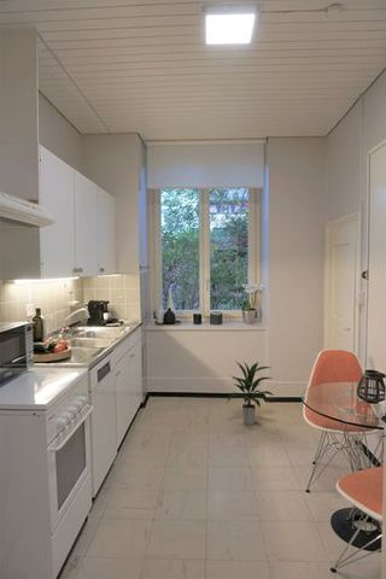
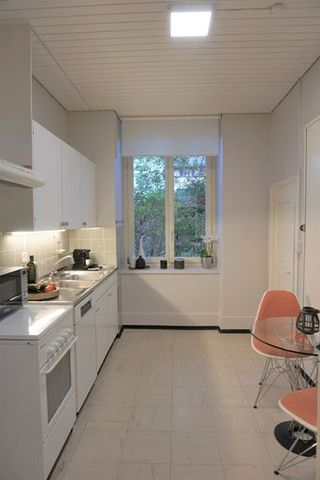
- indoor plant (251, 391)
